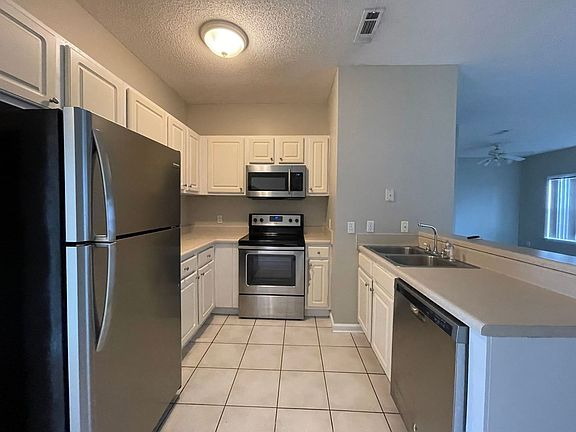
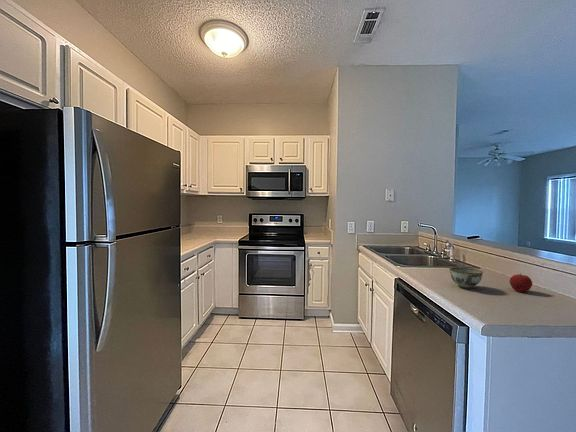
+ bowl (465, 278)
+ apple (520, 282)
